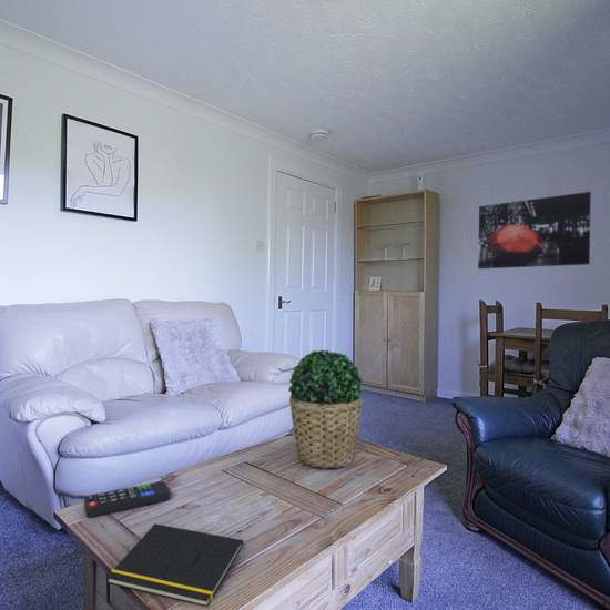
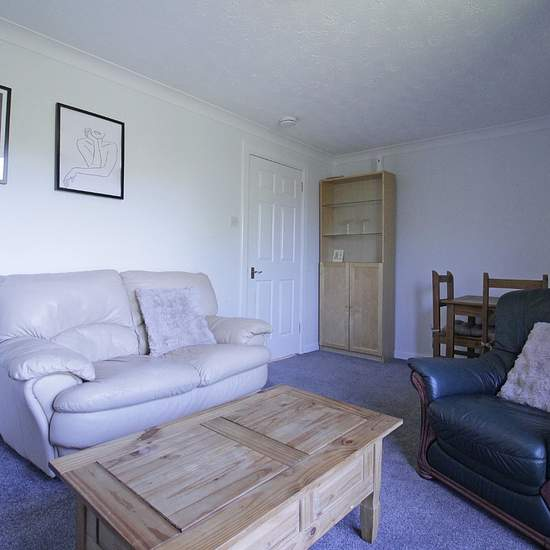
- notepad (177, 560)
- wall art (530, 233)
- remote control (128, 497)
- potted plant (325, 404)
